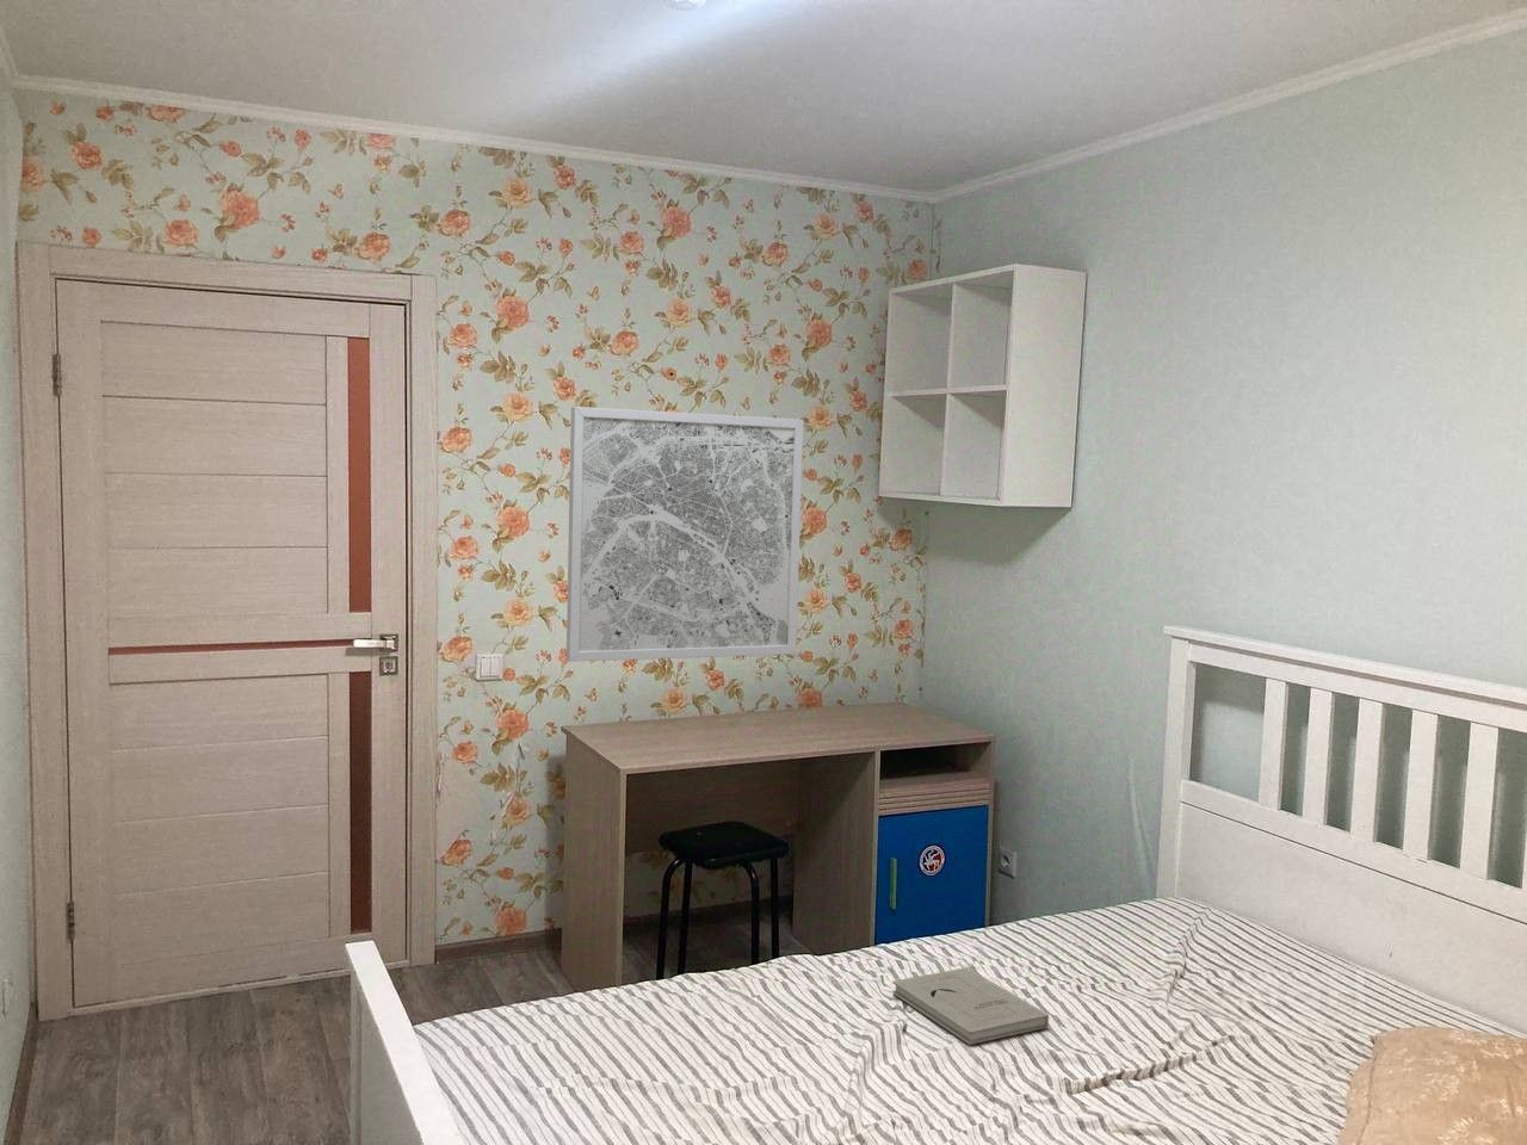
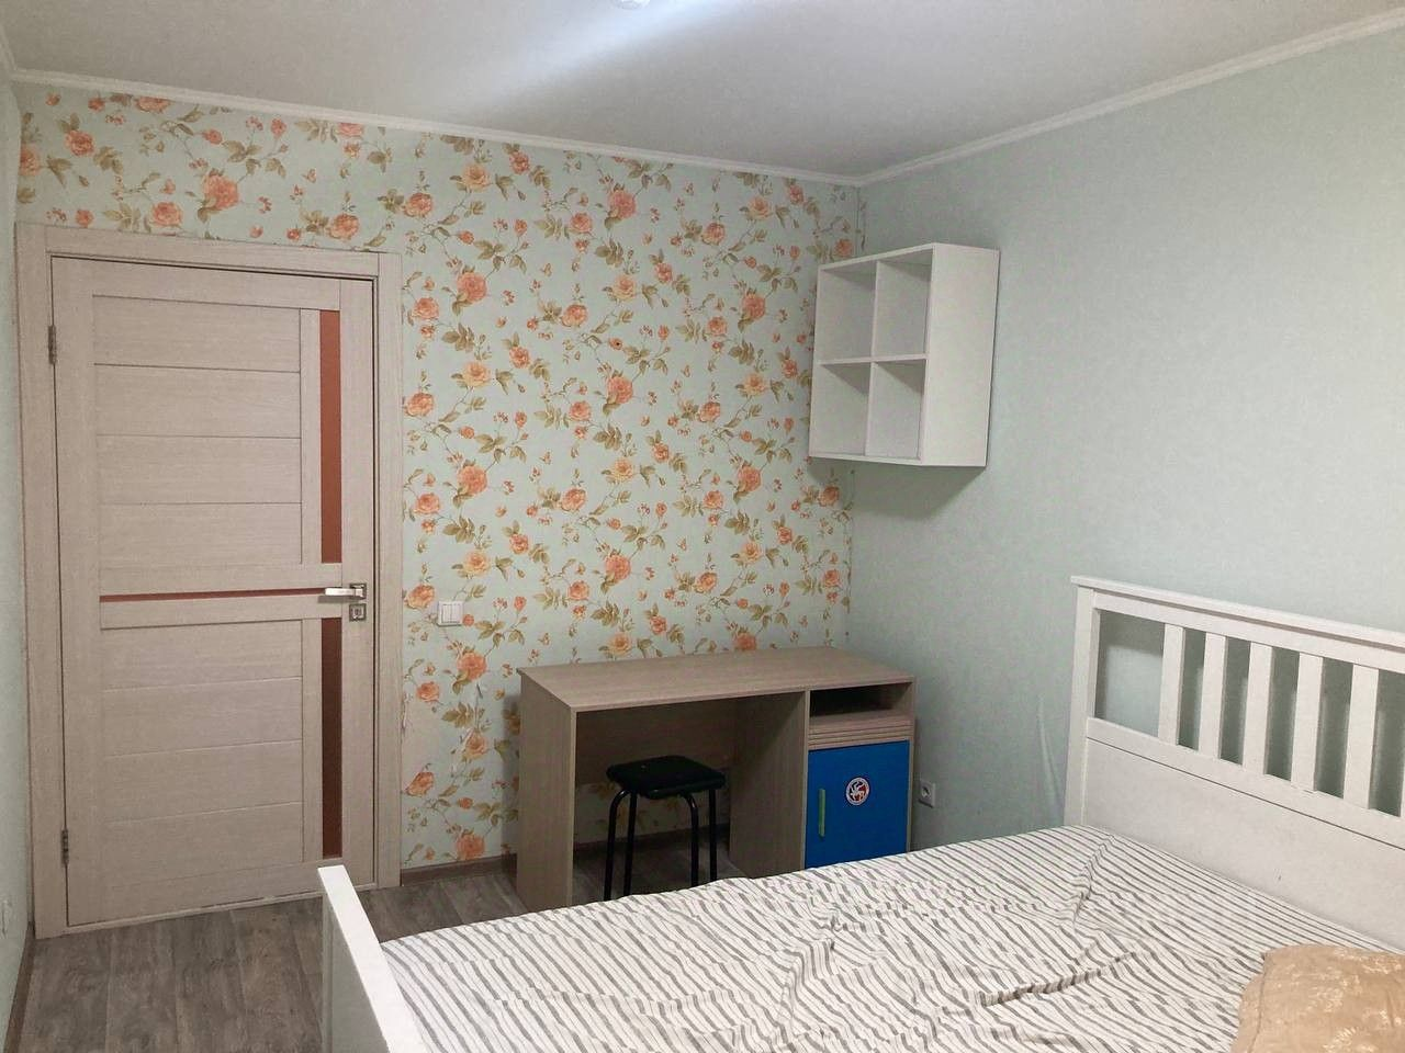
- wall art (688, 535)
- book (968, 1003)
